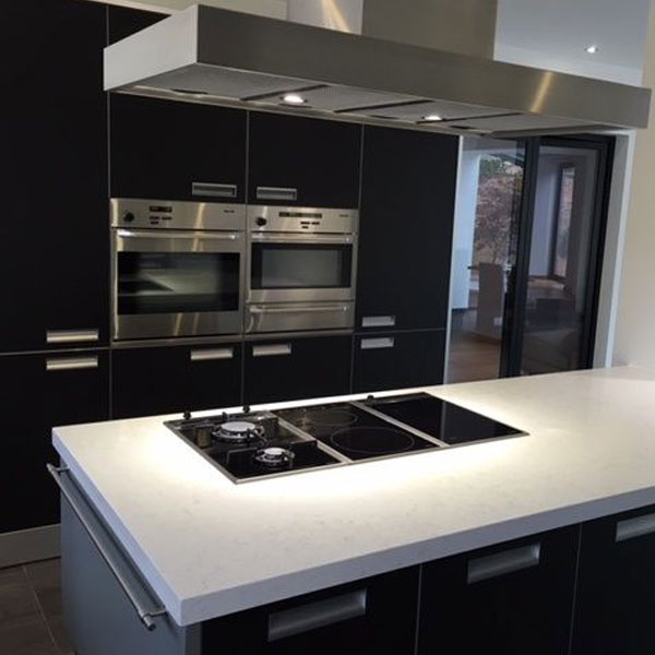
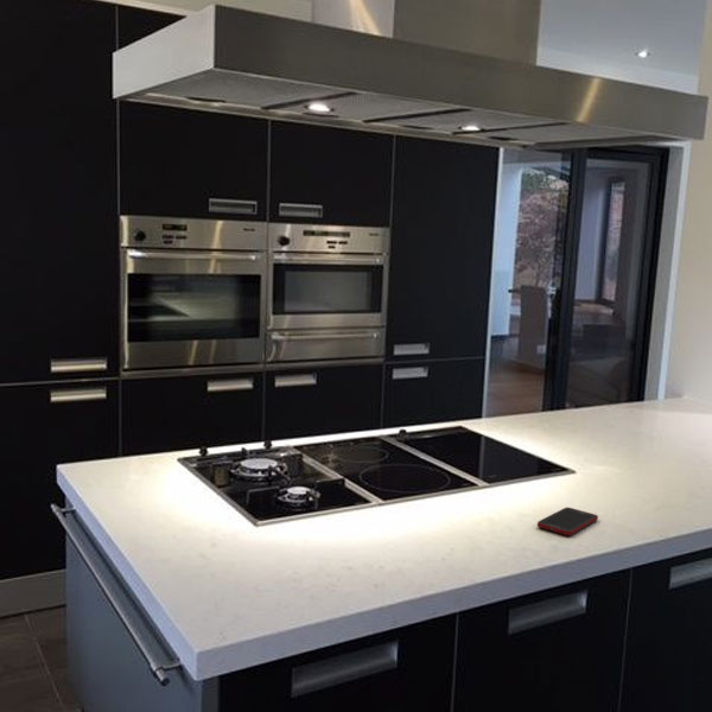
+ cell phone (567, 521)
